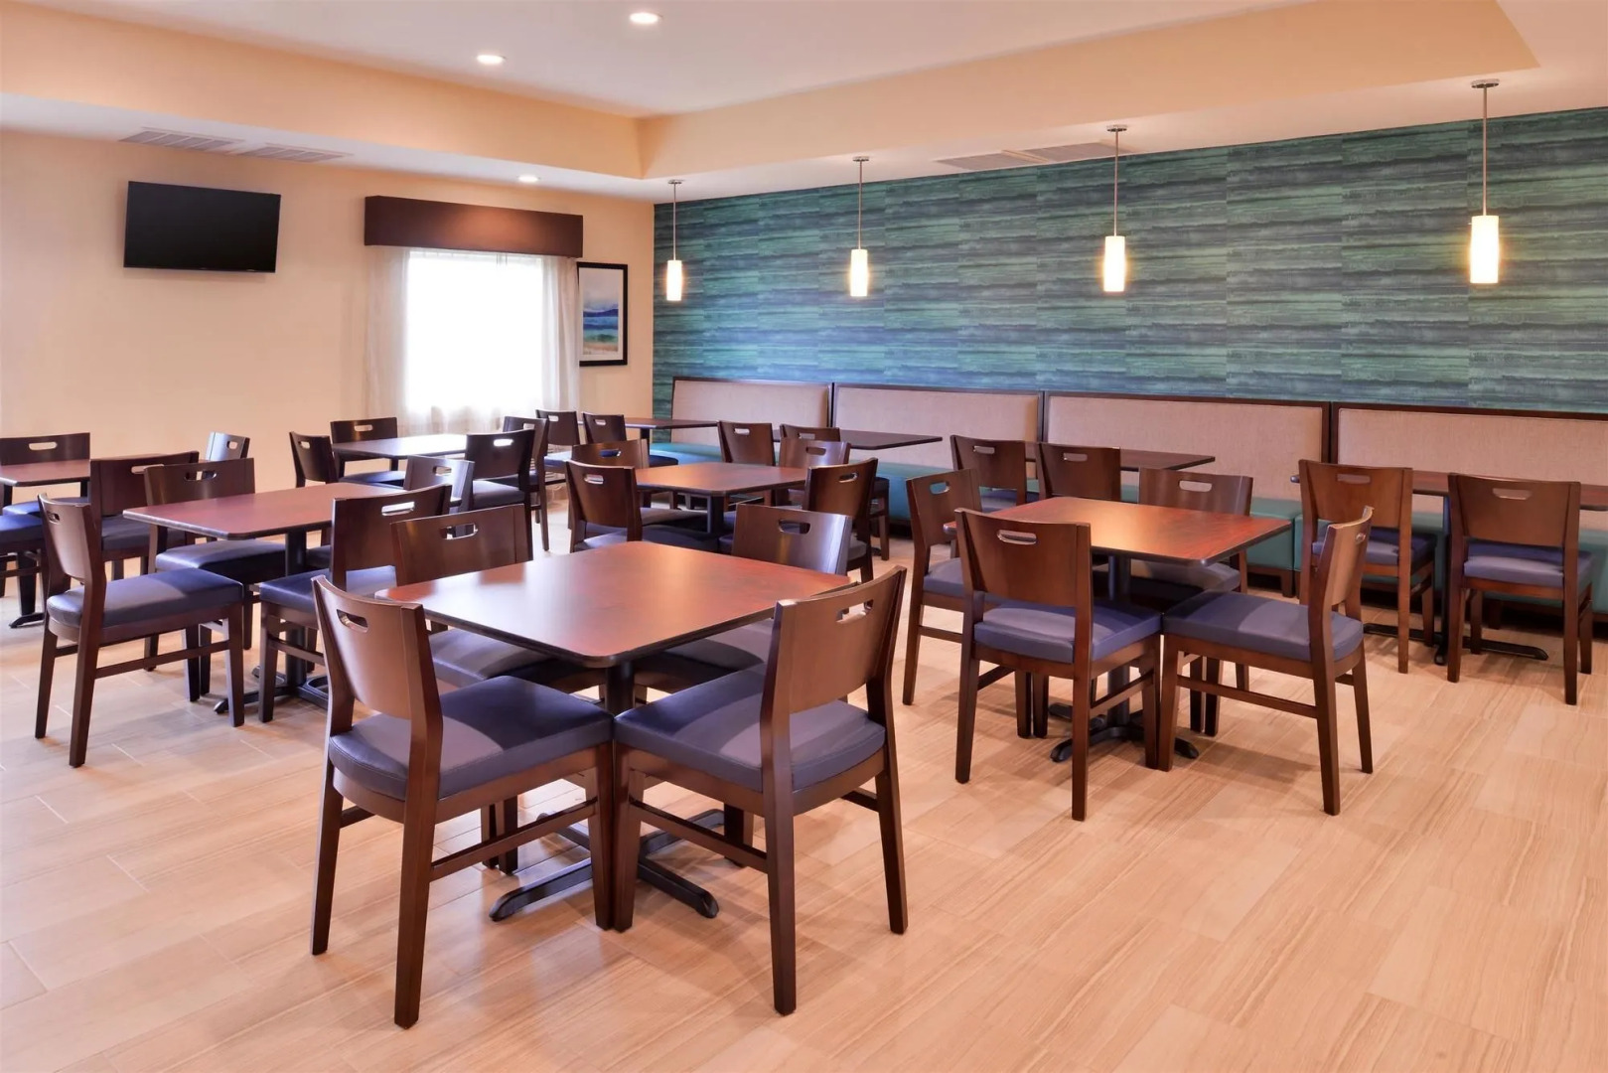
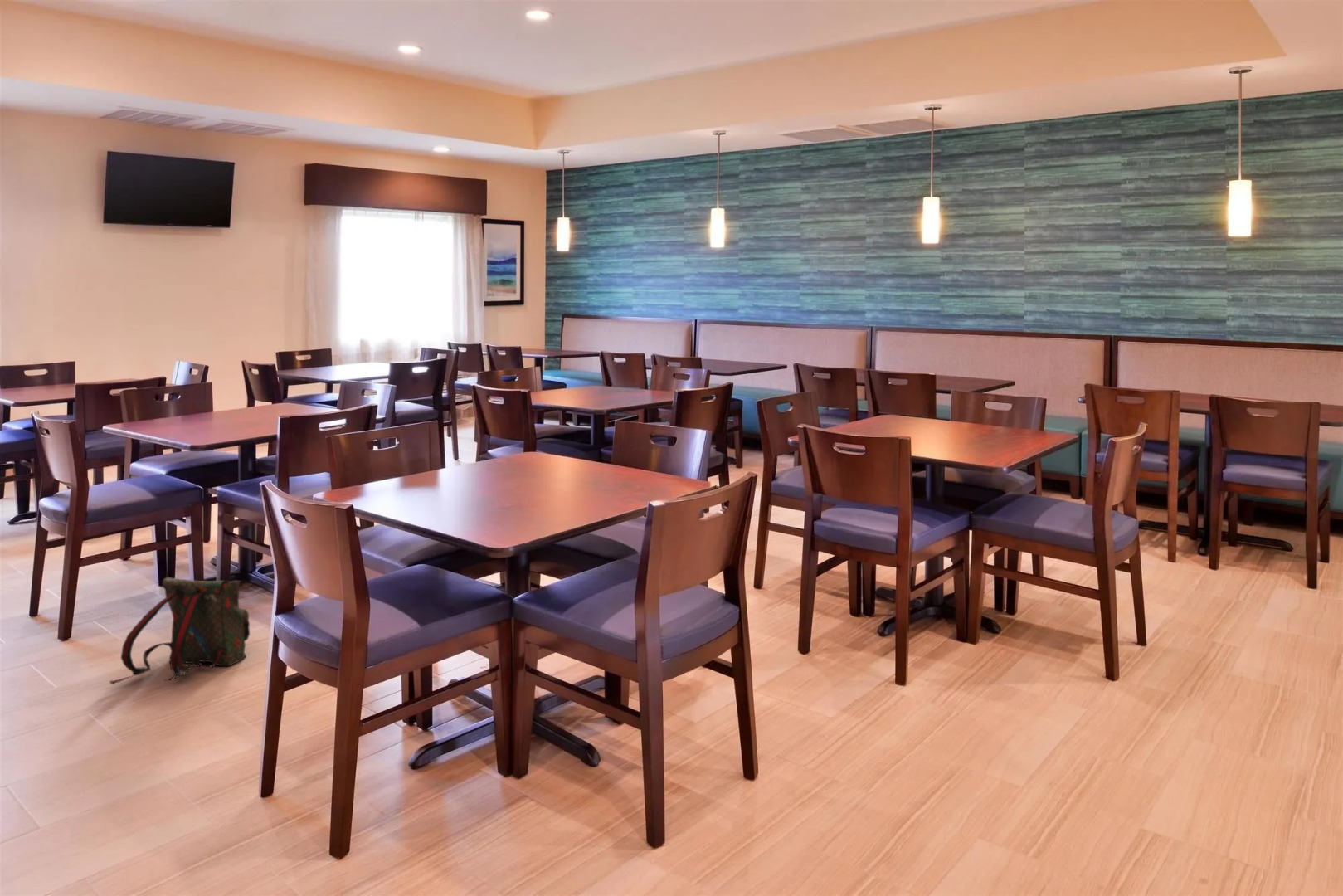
+ backpack (182, 625)
